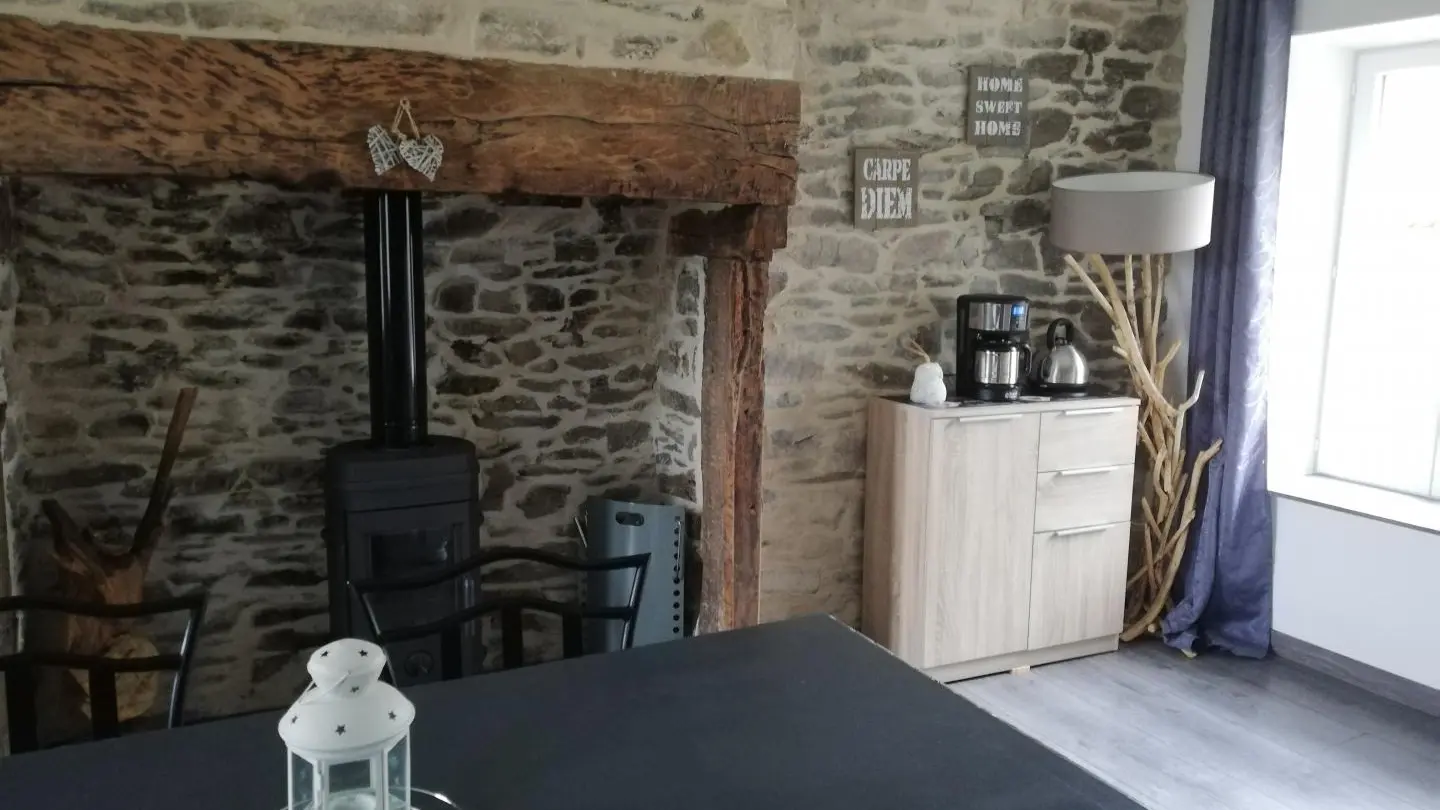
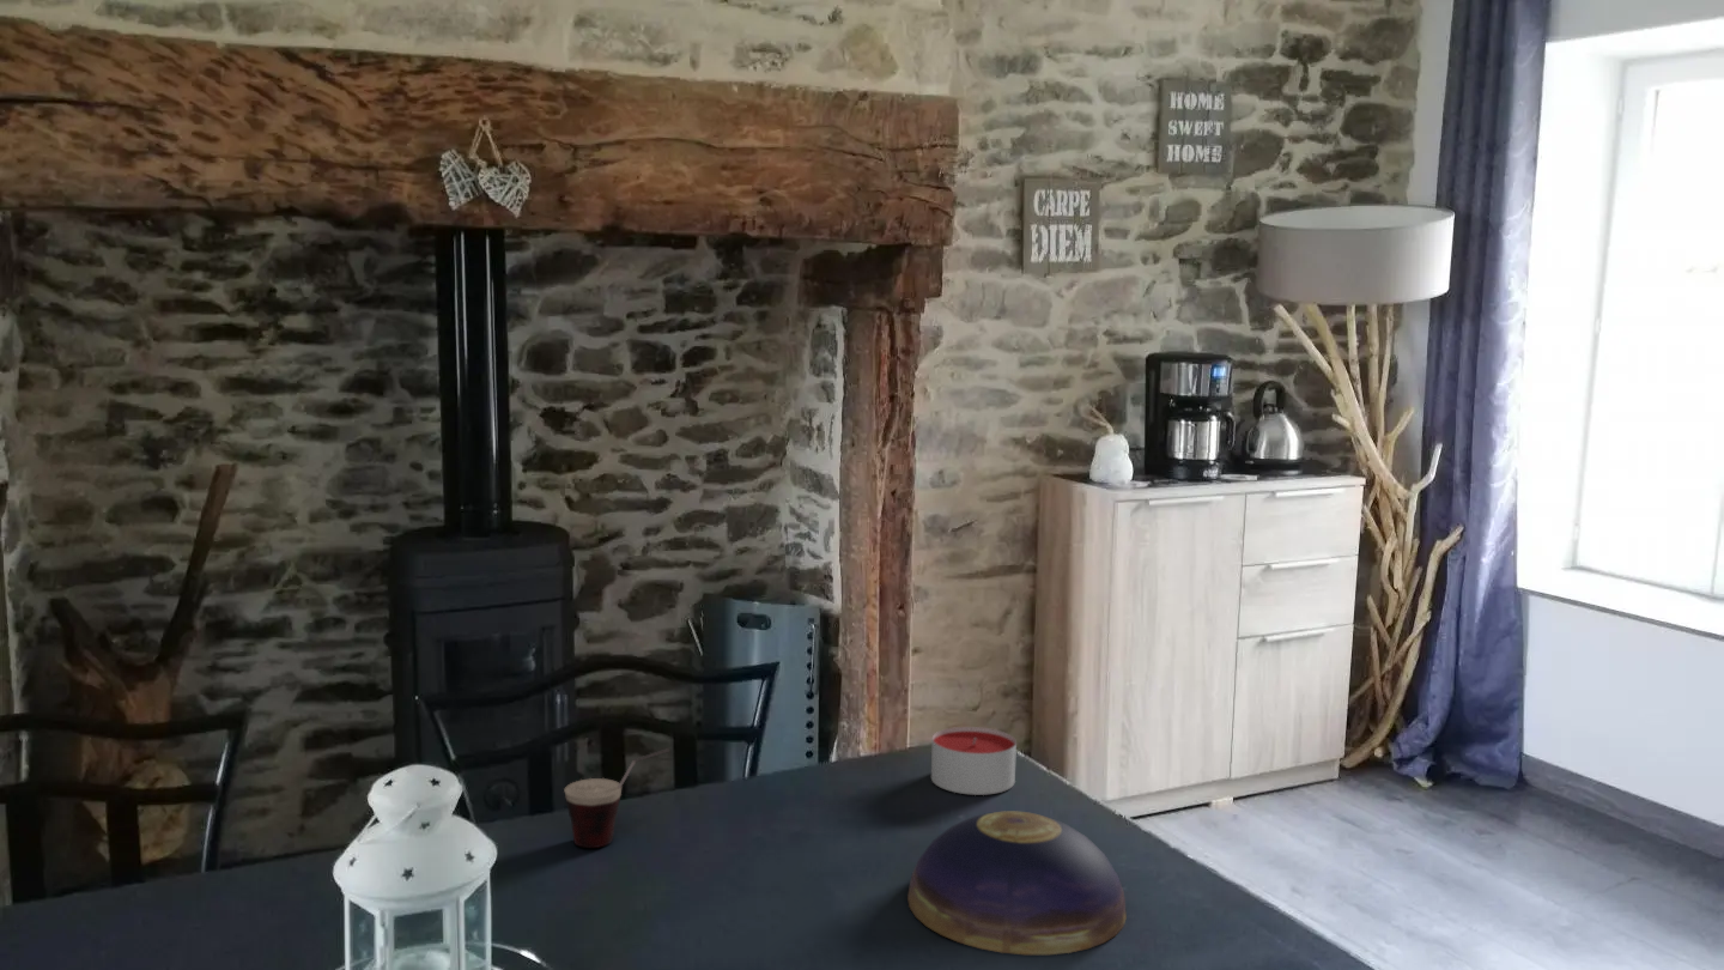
+ decorative bowl (1016, 861)
+ cup (617, 795)
+ candle (973, 758)
